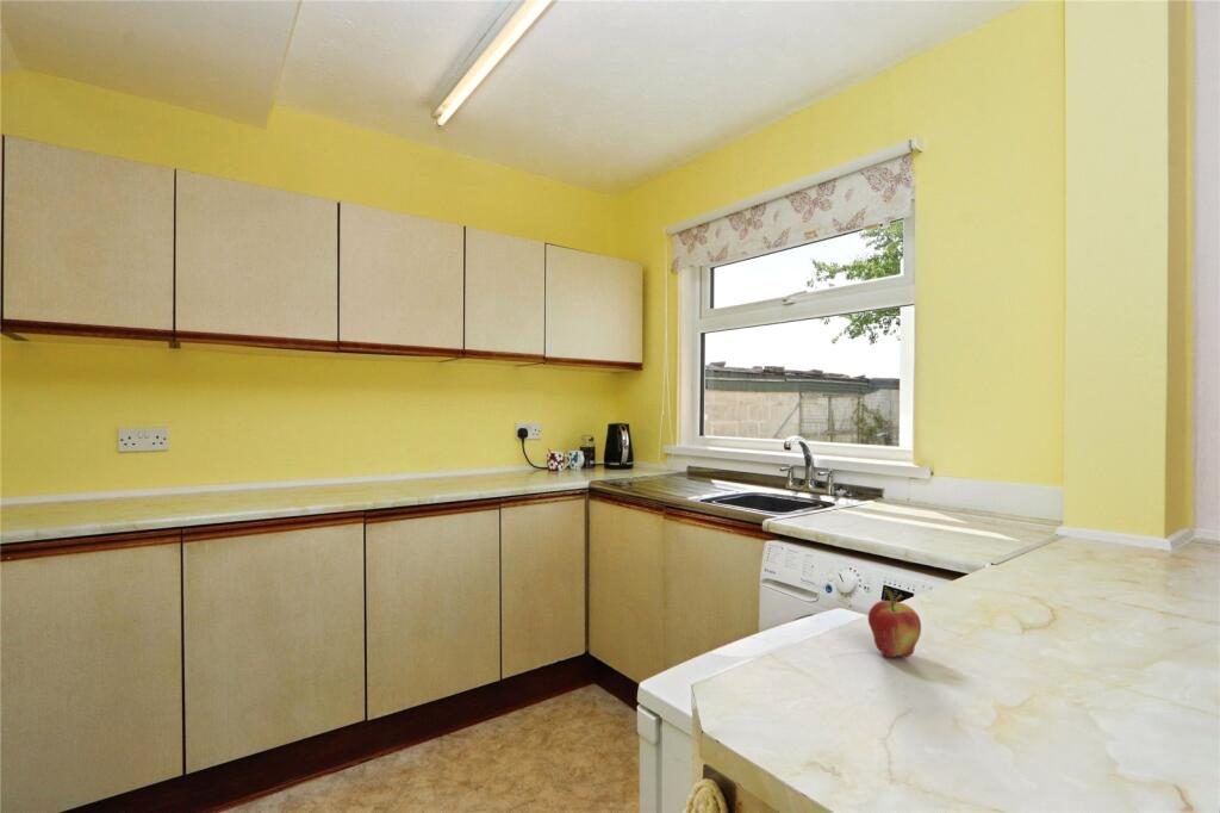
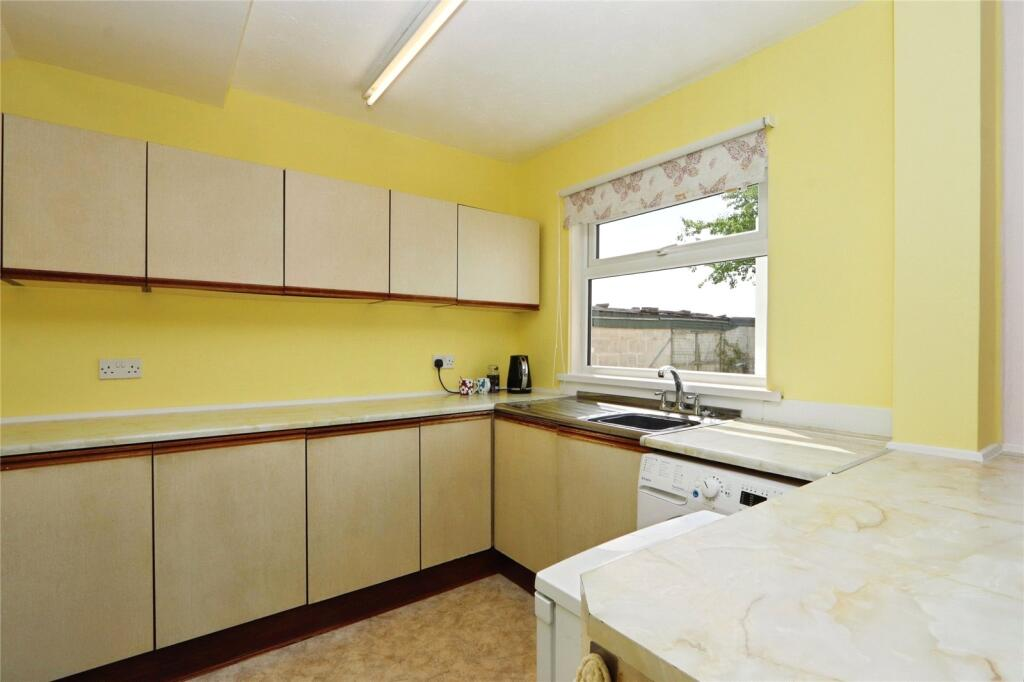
- fruit (894, 619)
